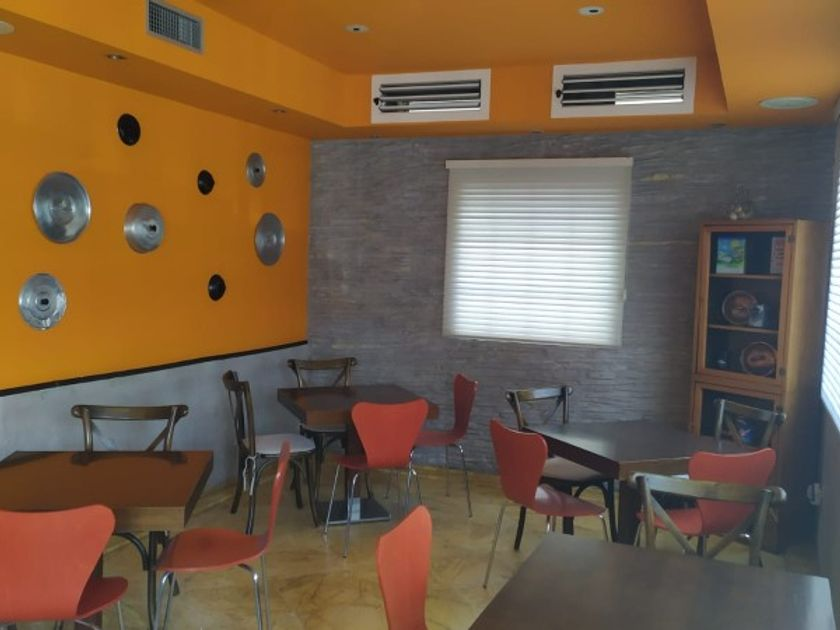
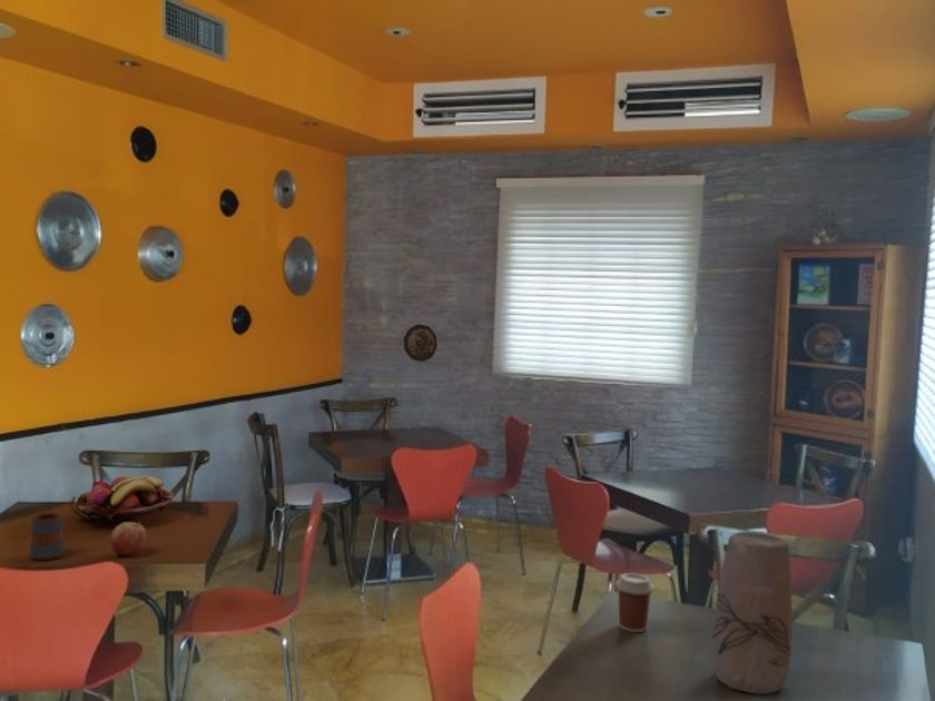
+ decorative plate (421, 343)
+ coffee cup (633, 602)
+ fruit basket (122, 497)
+ apple (128, 537)
+ mug (45, 534)
+ vase (752, 609)
